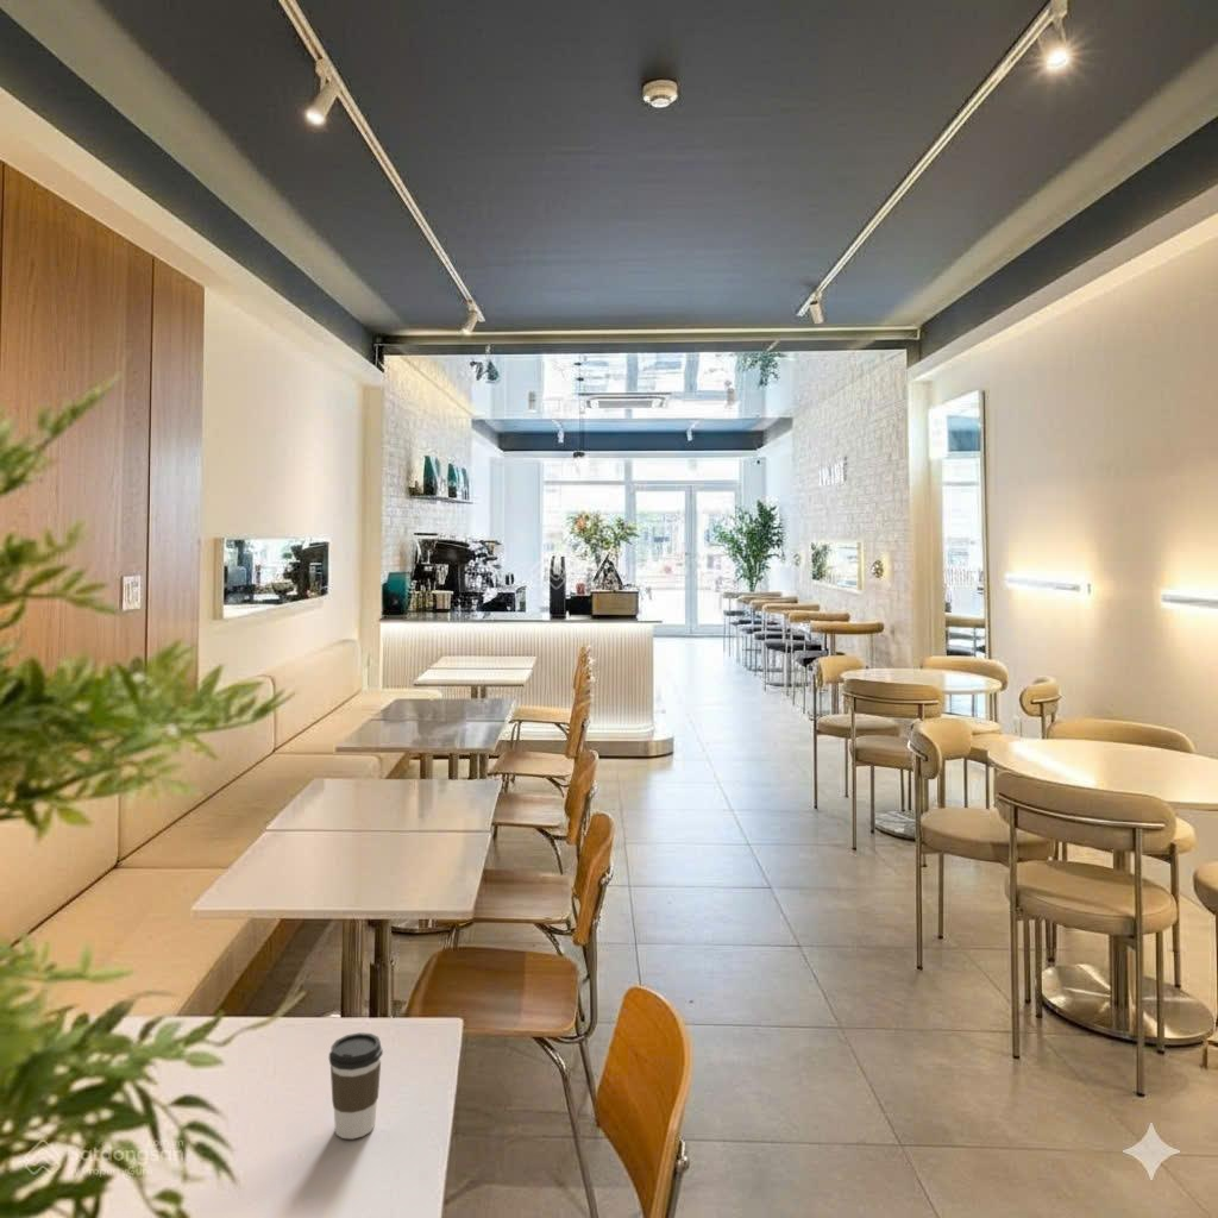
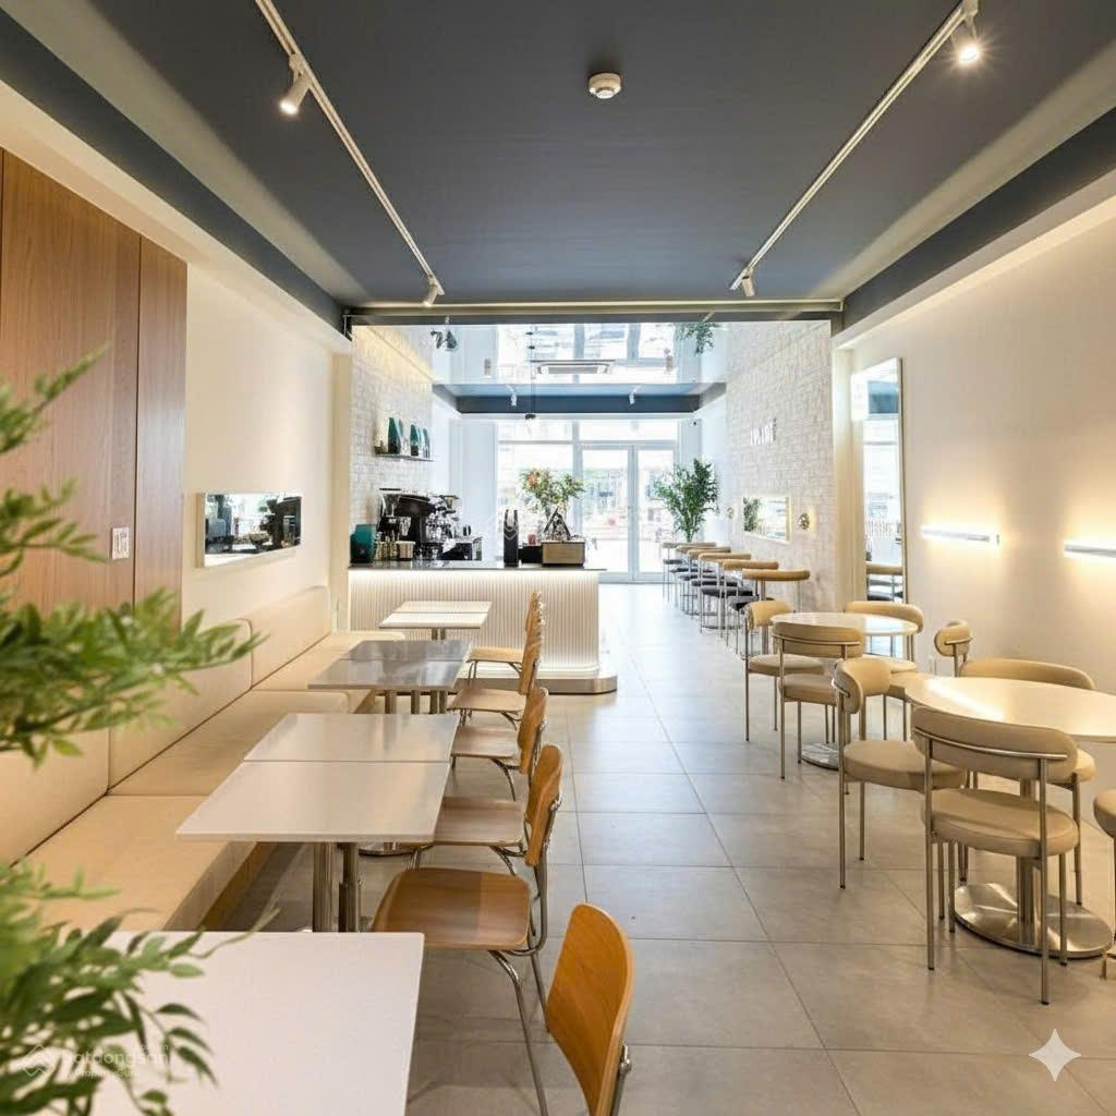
- coffee cup (354, 1085)
